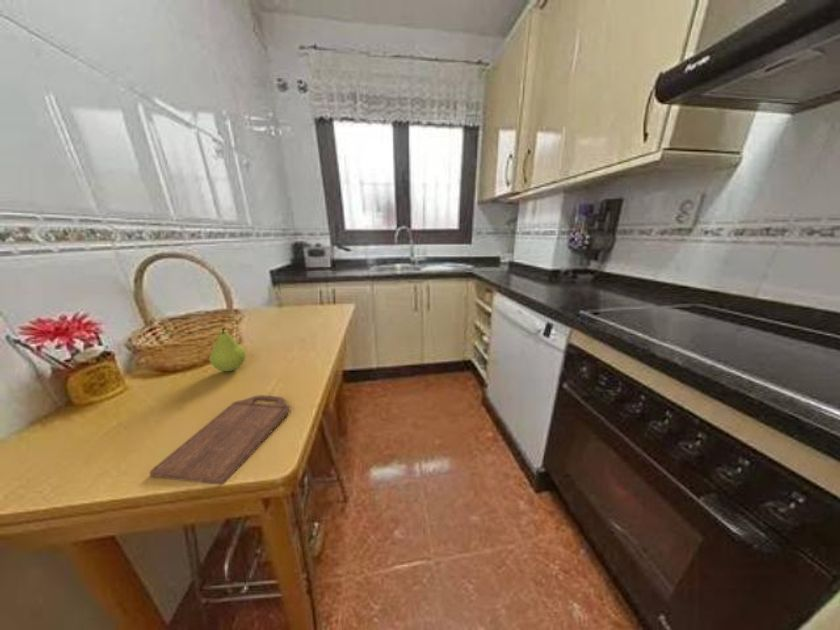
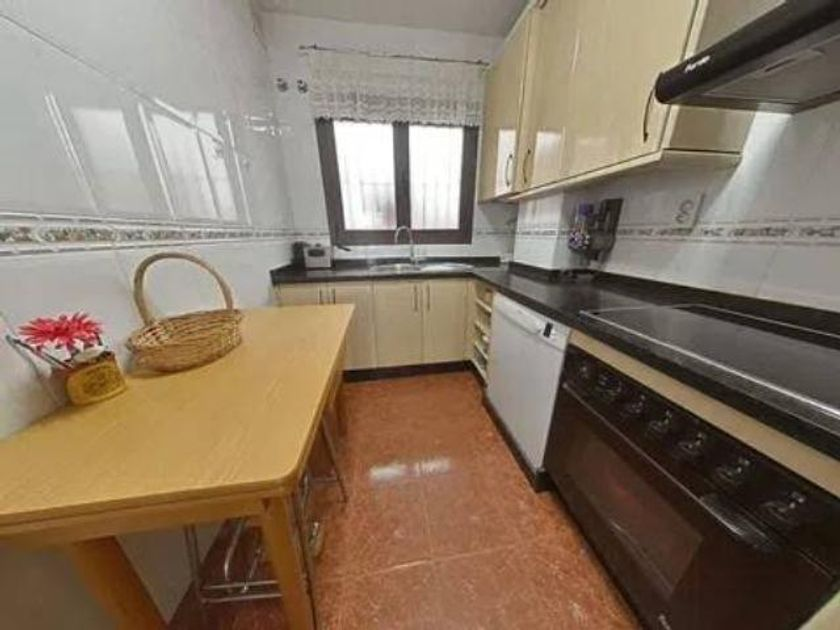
- cutting board (235, 431)
- fruit (226, 348)
